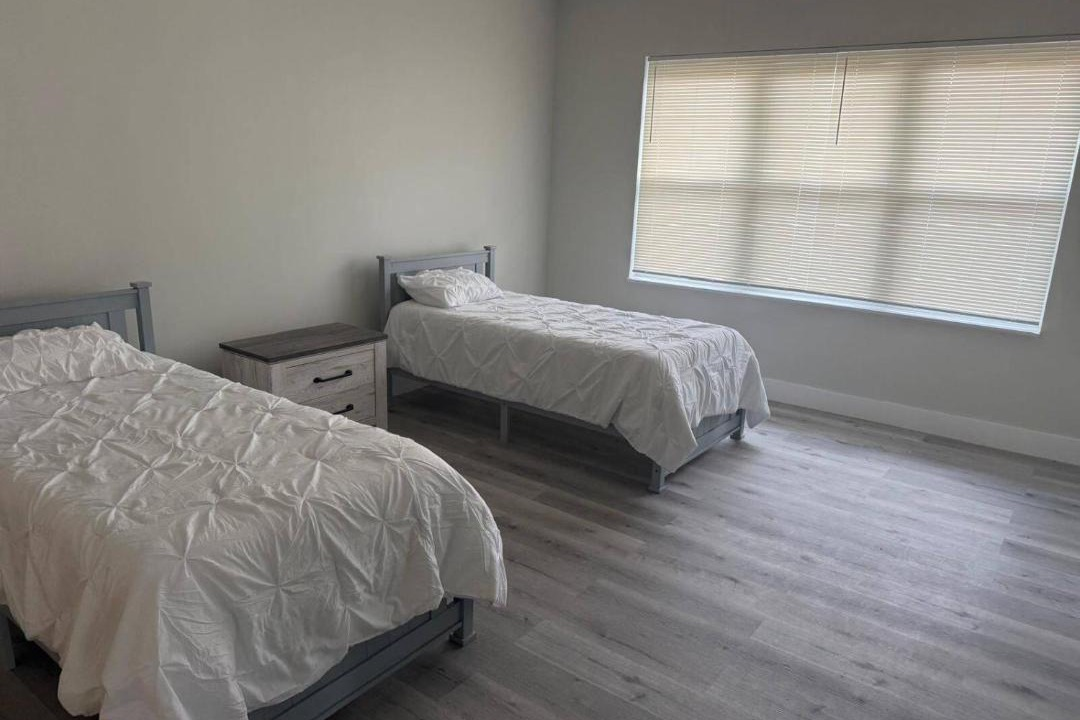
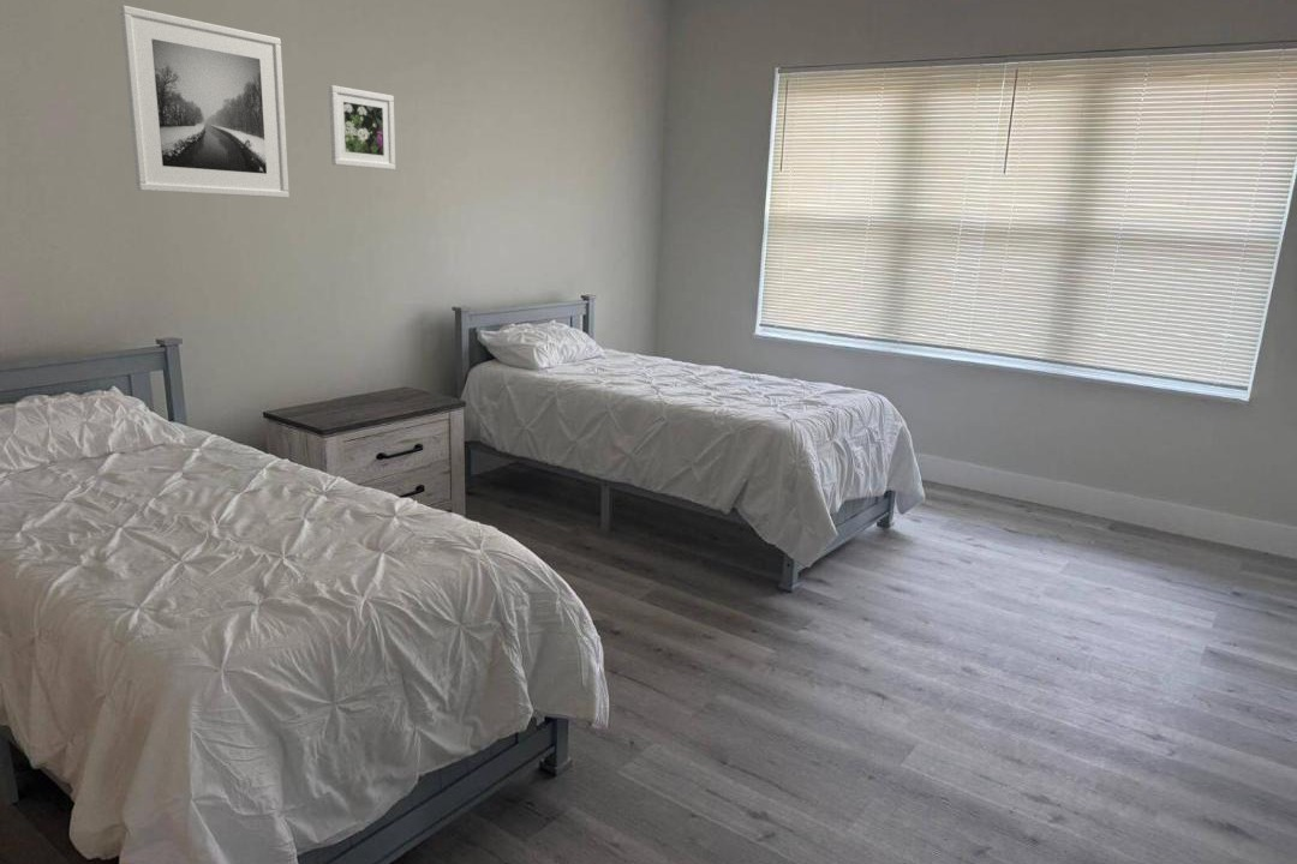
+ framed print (211, 110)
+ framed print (363, 128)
